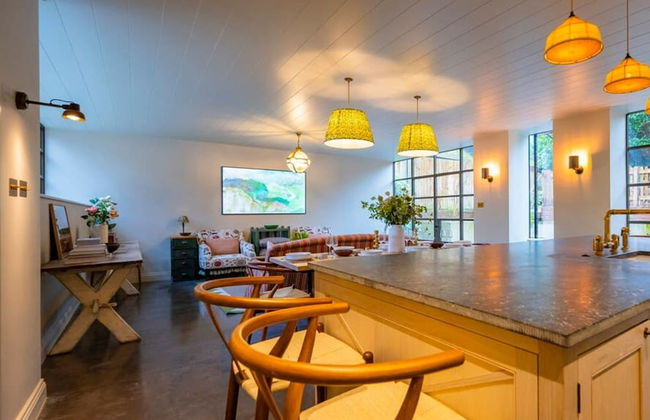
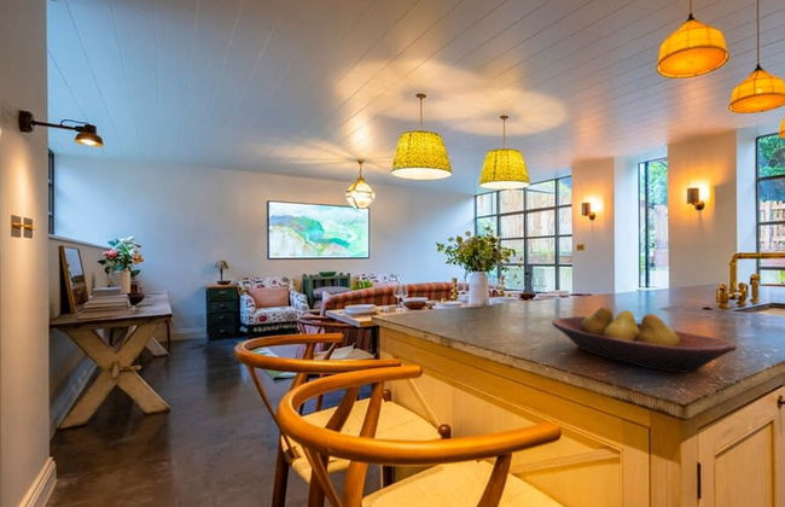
+ fruit bowl (629, 332)
